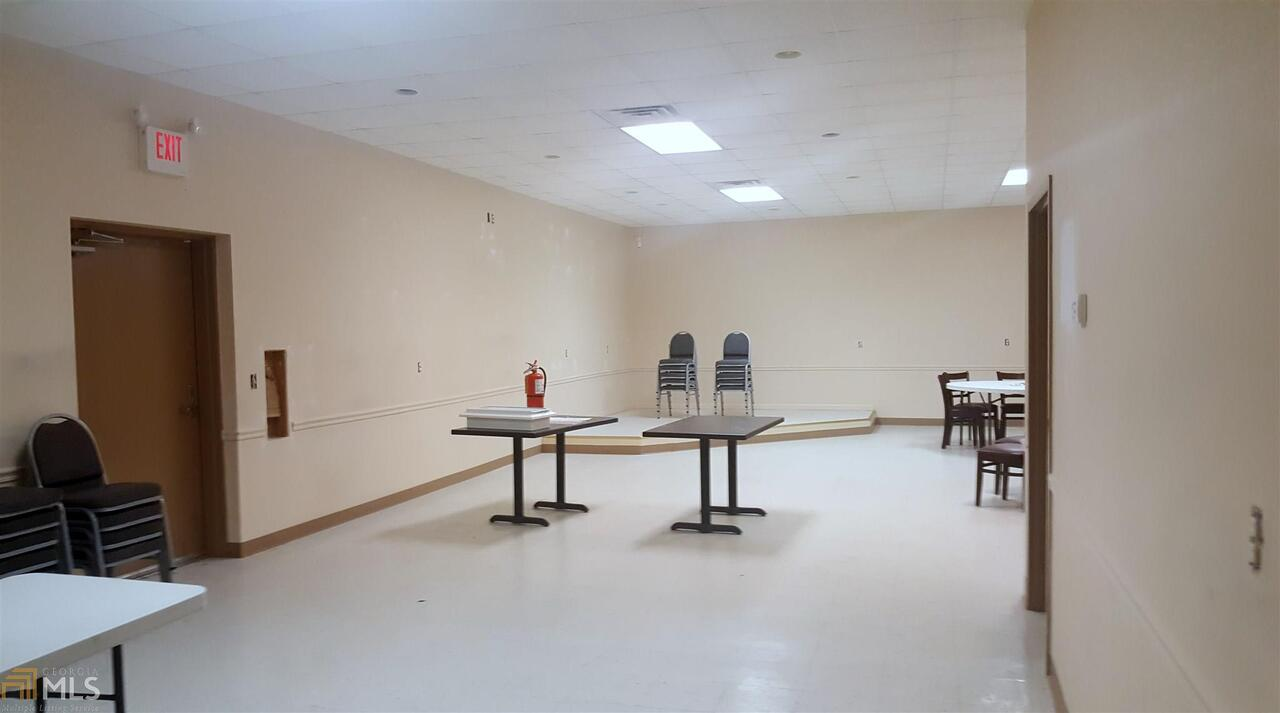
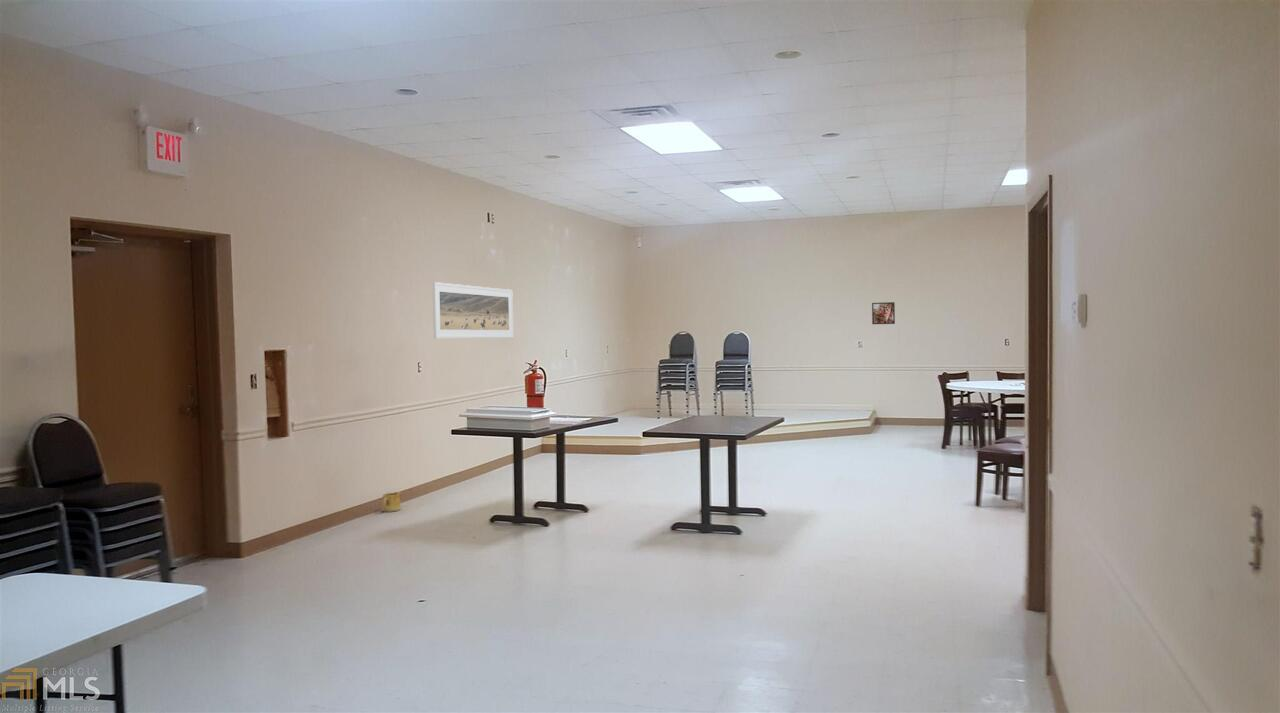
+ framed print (883, 313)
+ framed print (476, 312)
+ watering can (392, 501)
